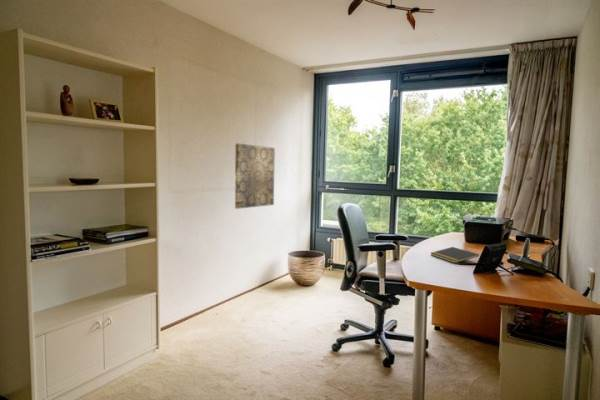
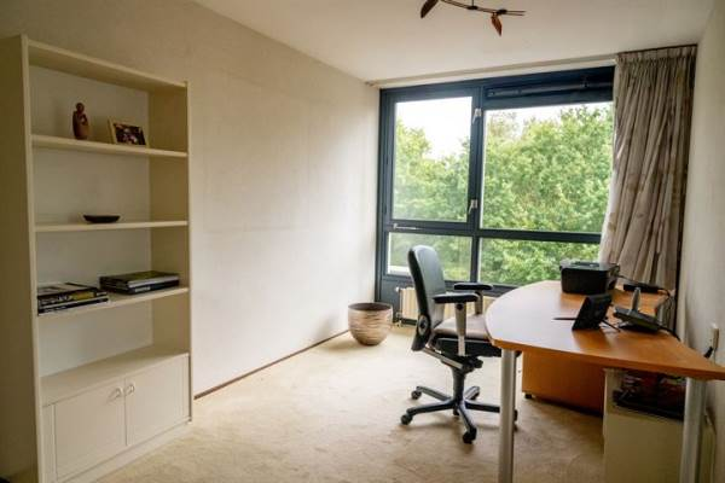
- notepad (453, 254)
- wall art (255, 176)
